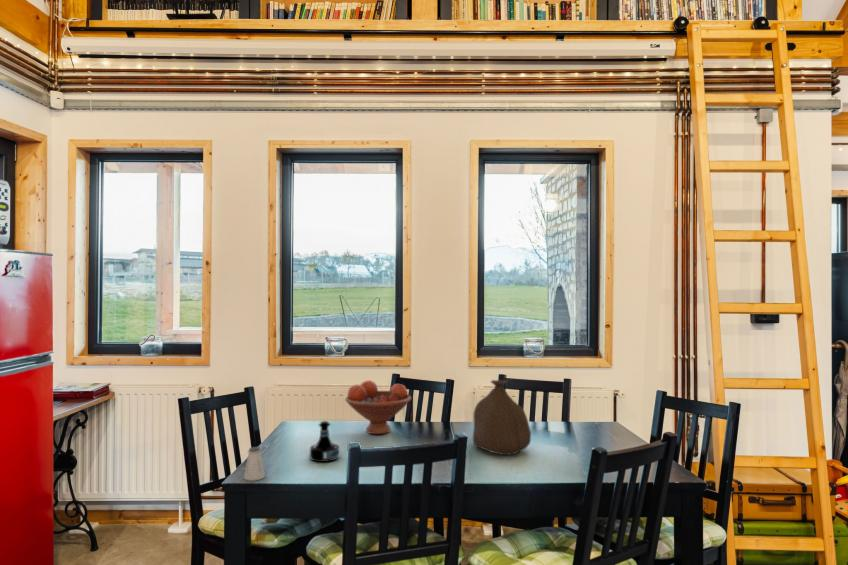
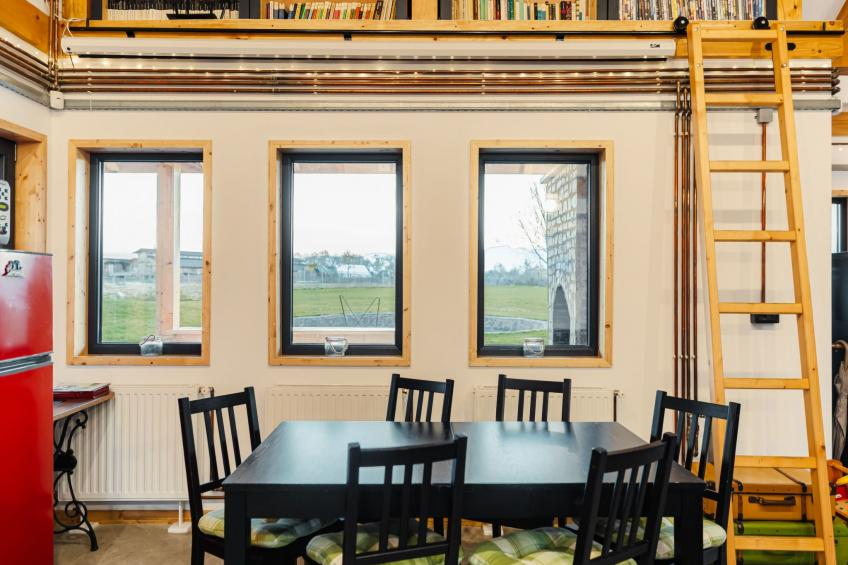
- tequila bottle (324, 439)
- fruit bowl (378, 407)
- saltshaker (254, 462)
- bag (498, 415)
